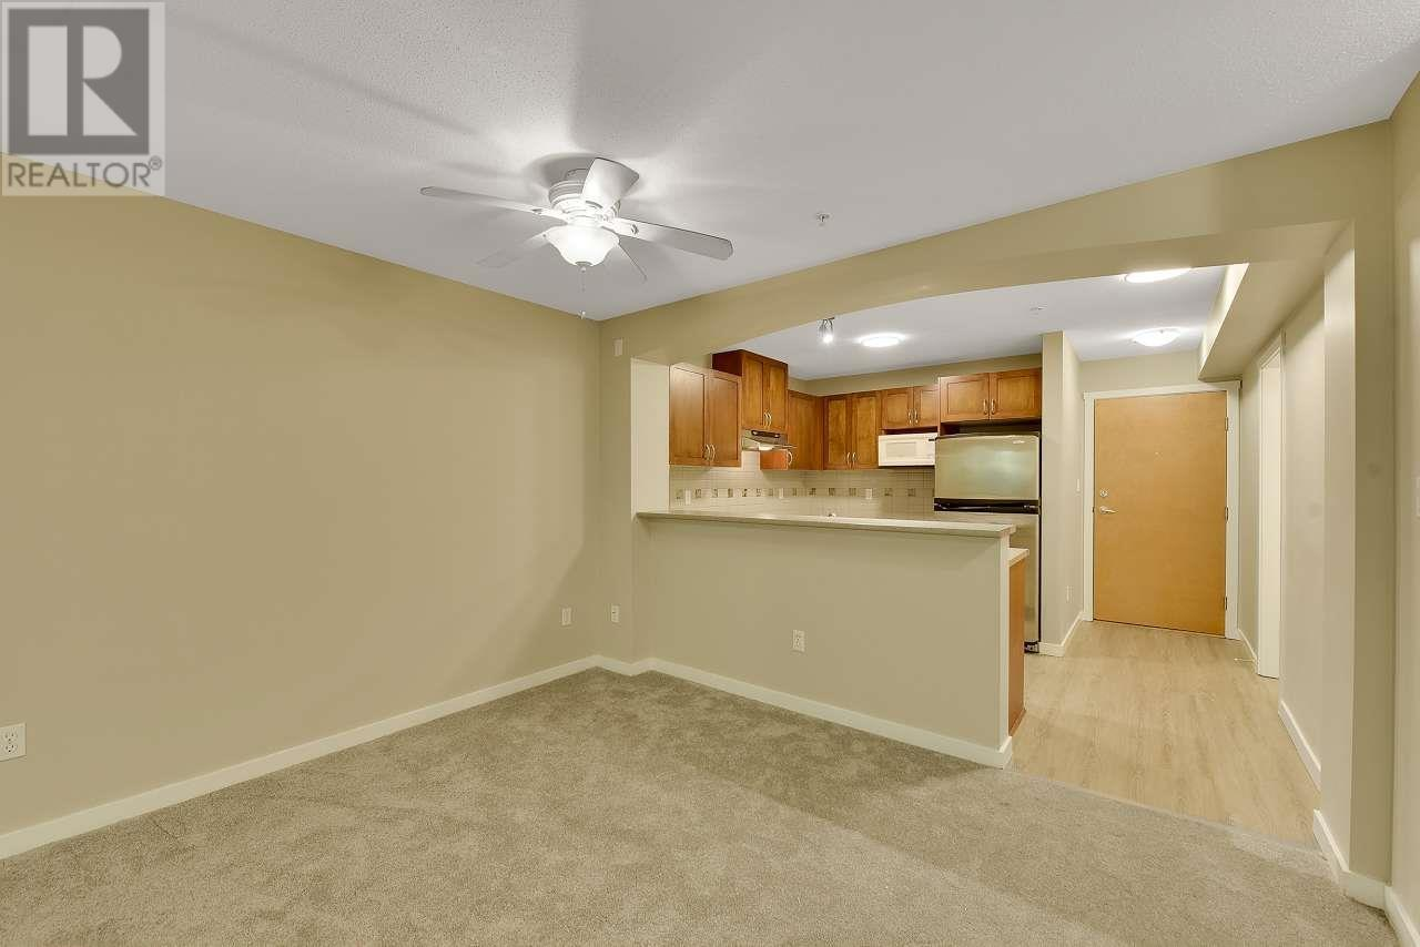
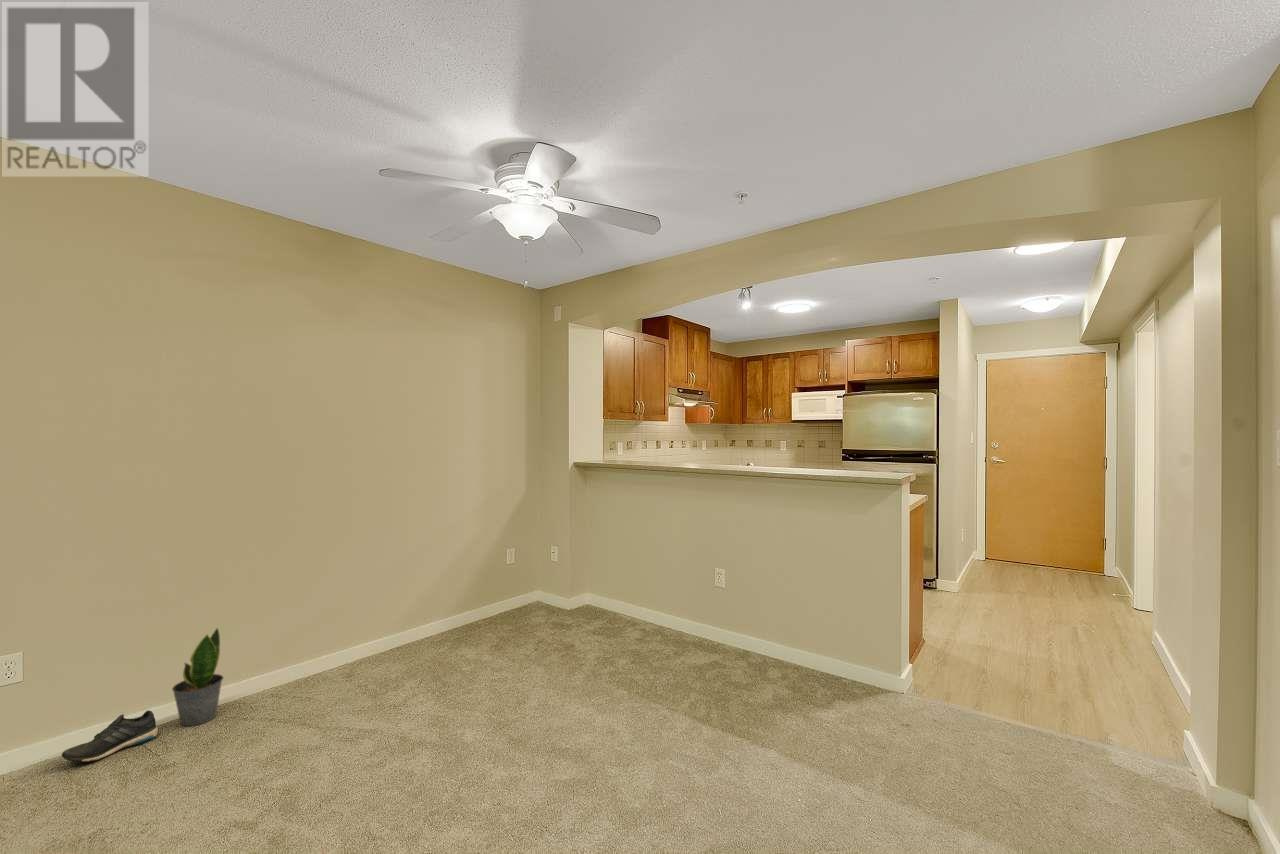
+ shoe (110, 733)
+ potted plant (198, 674)
